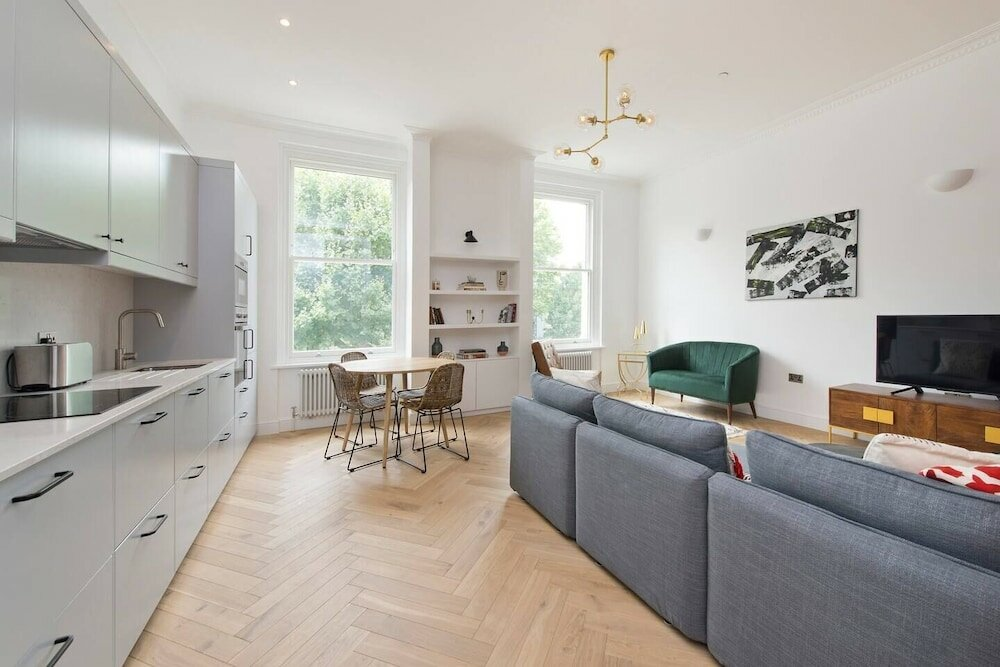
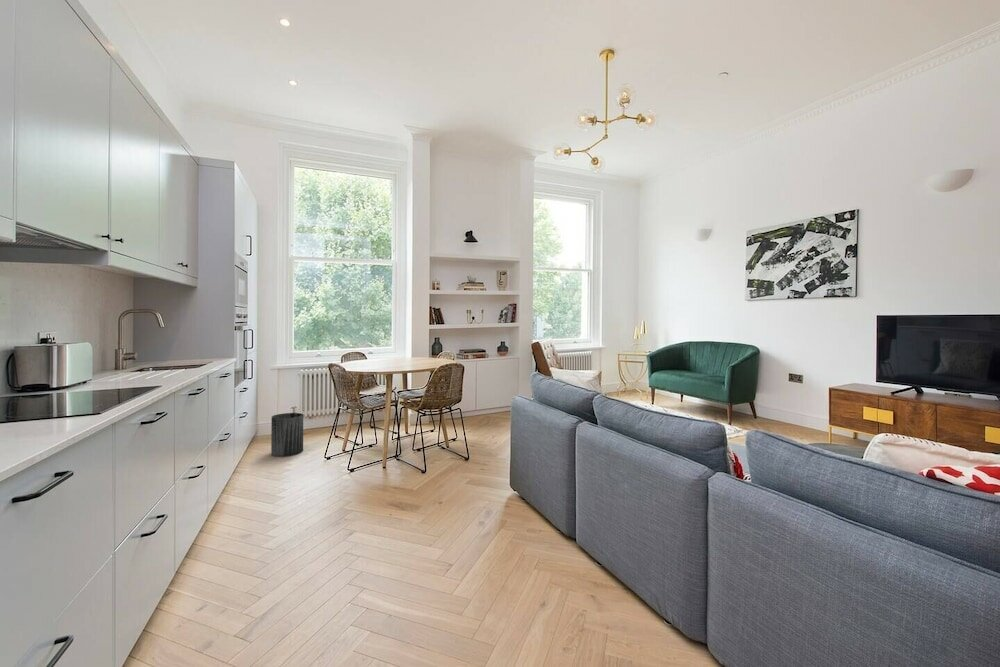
+ trash can (287, 433)
